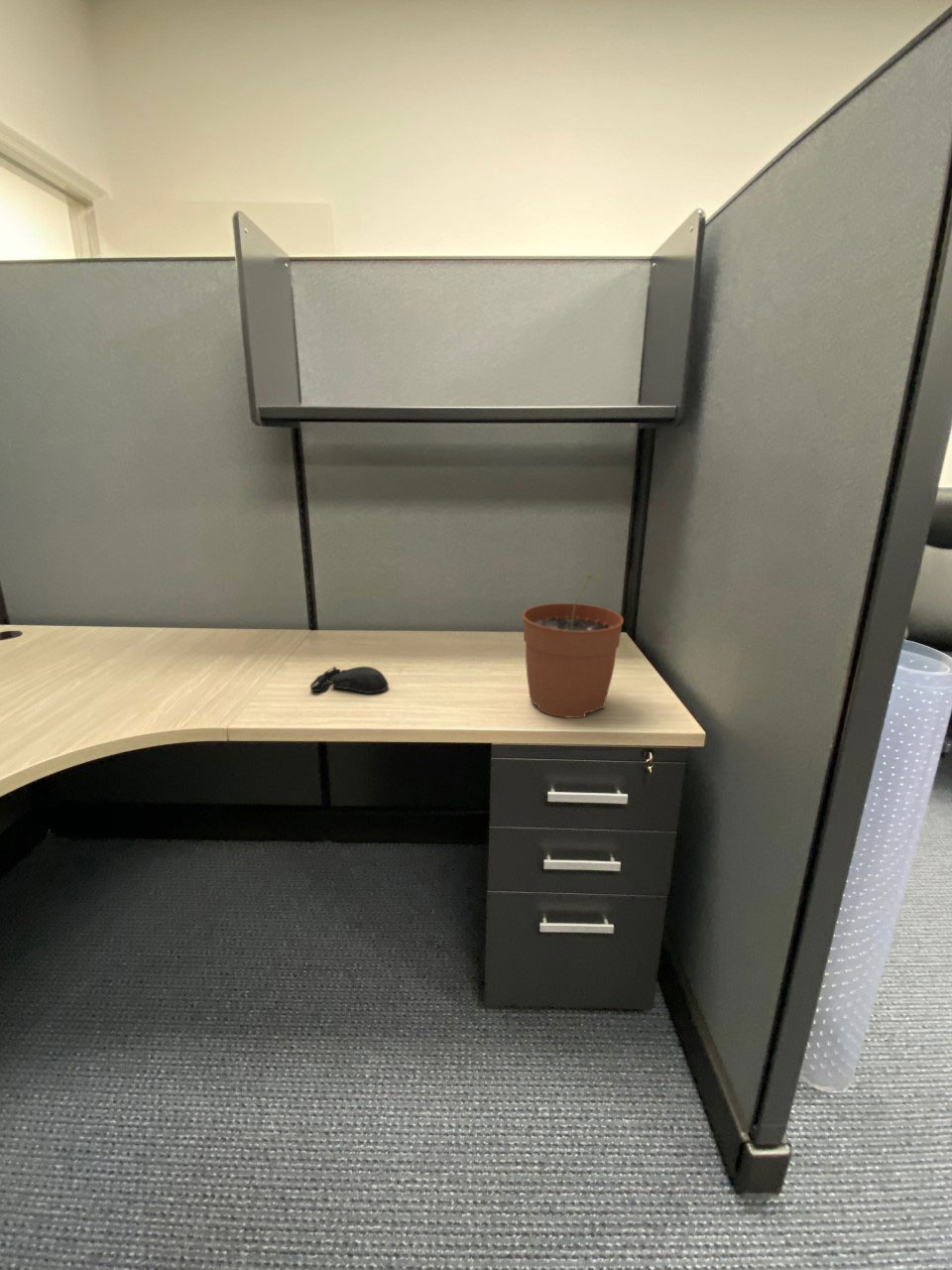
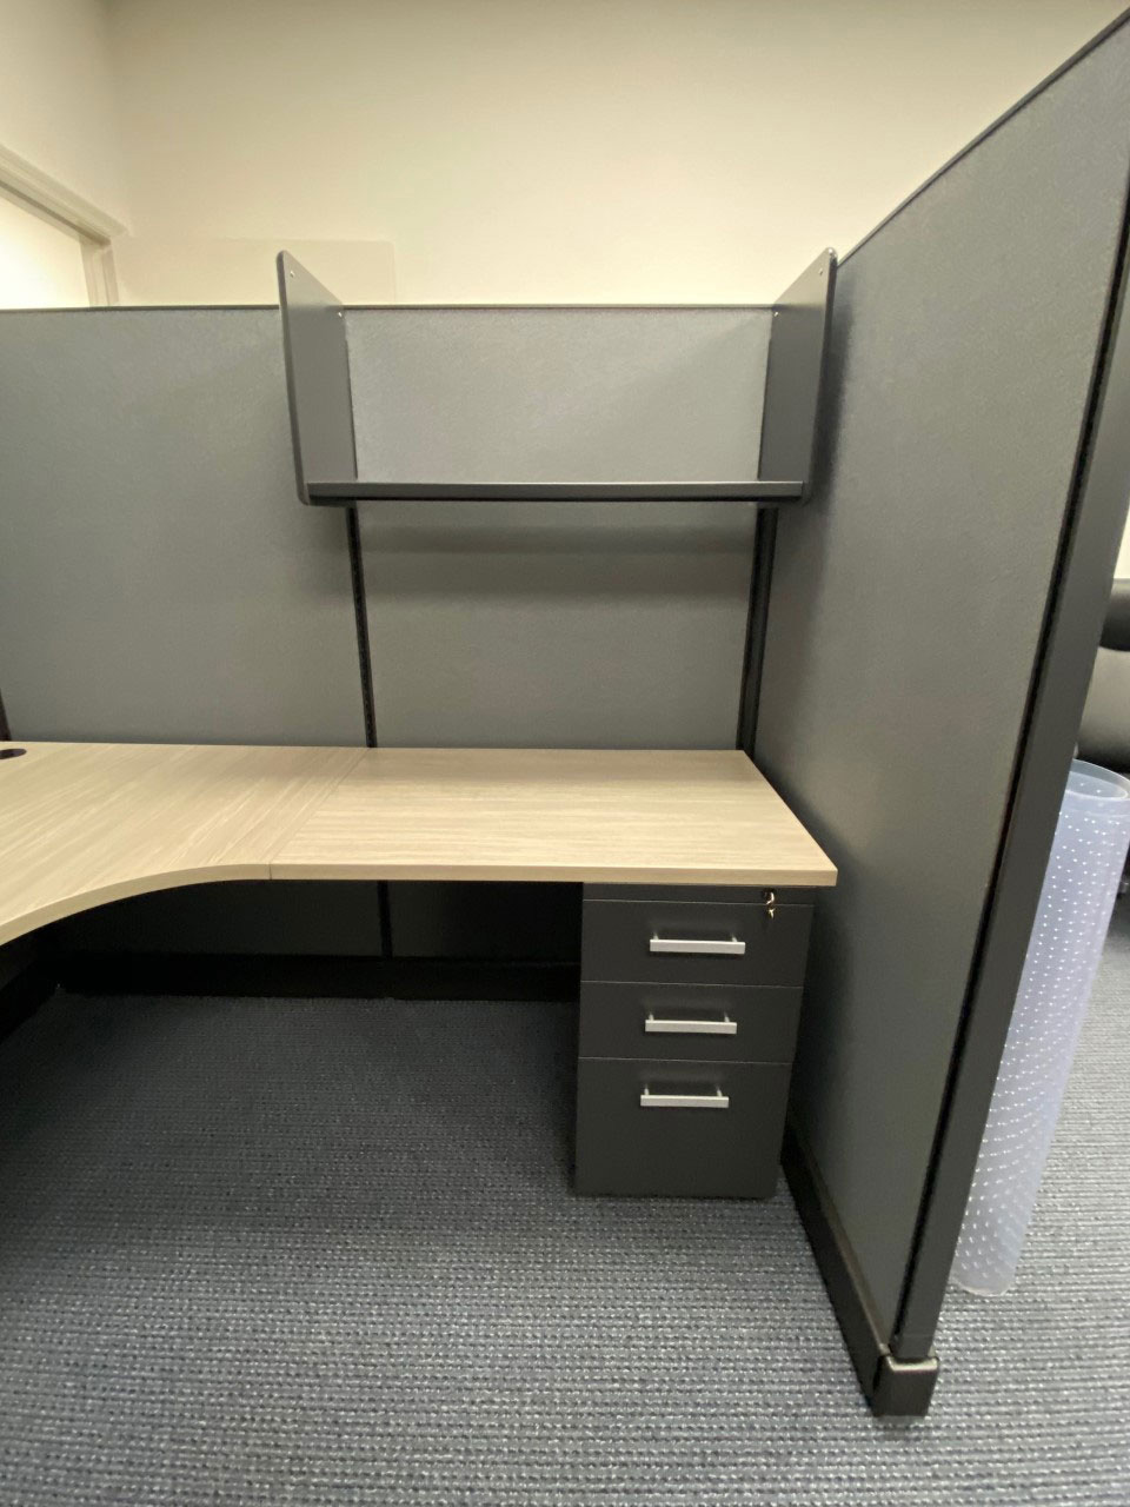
- computer mouse (351, 677)
- plant pot (570, 637)
